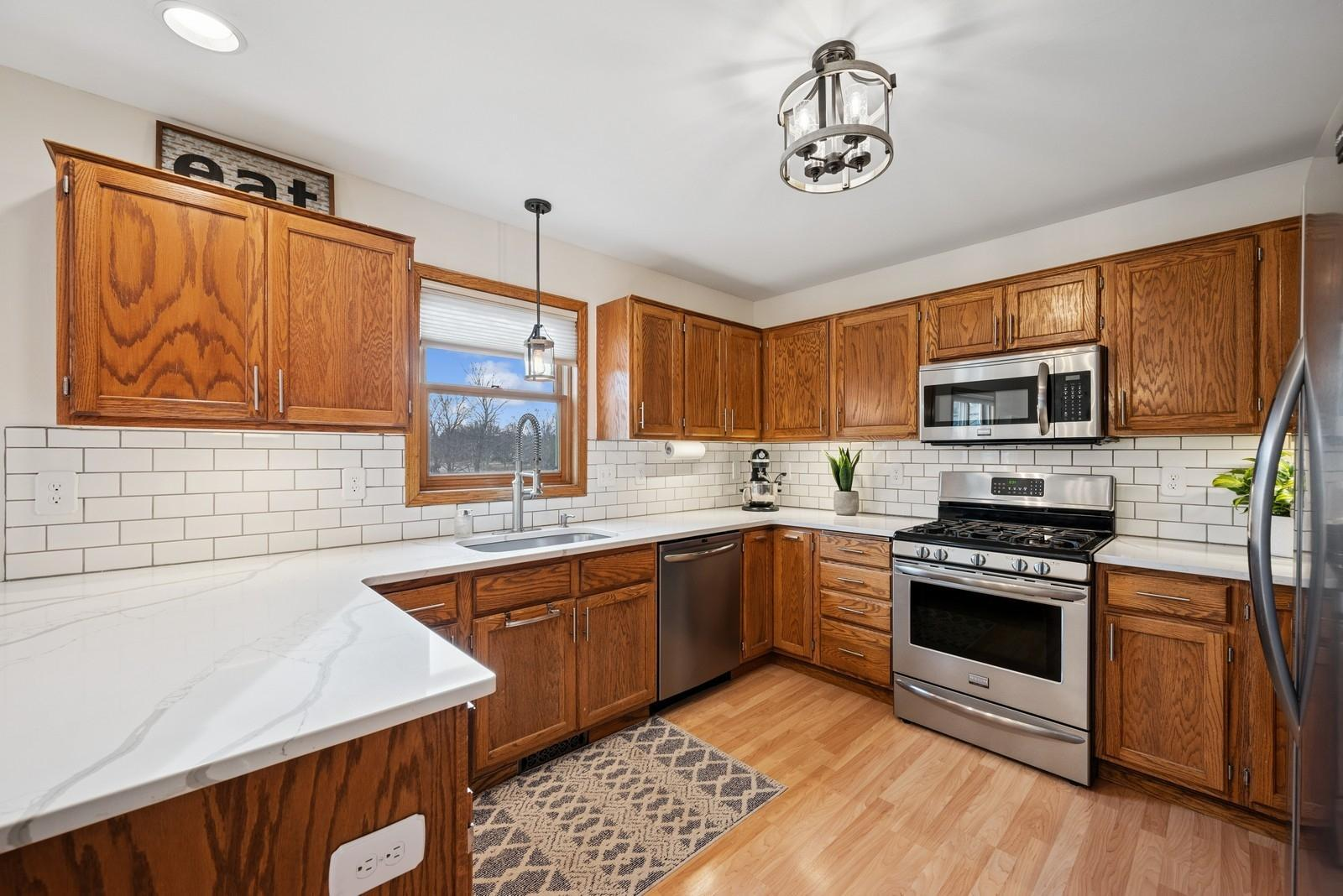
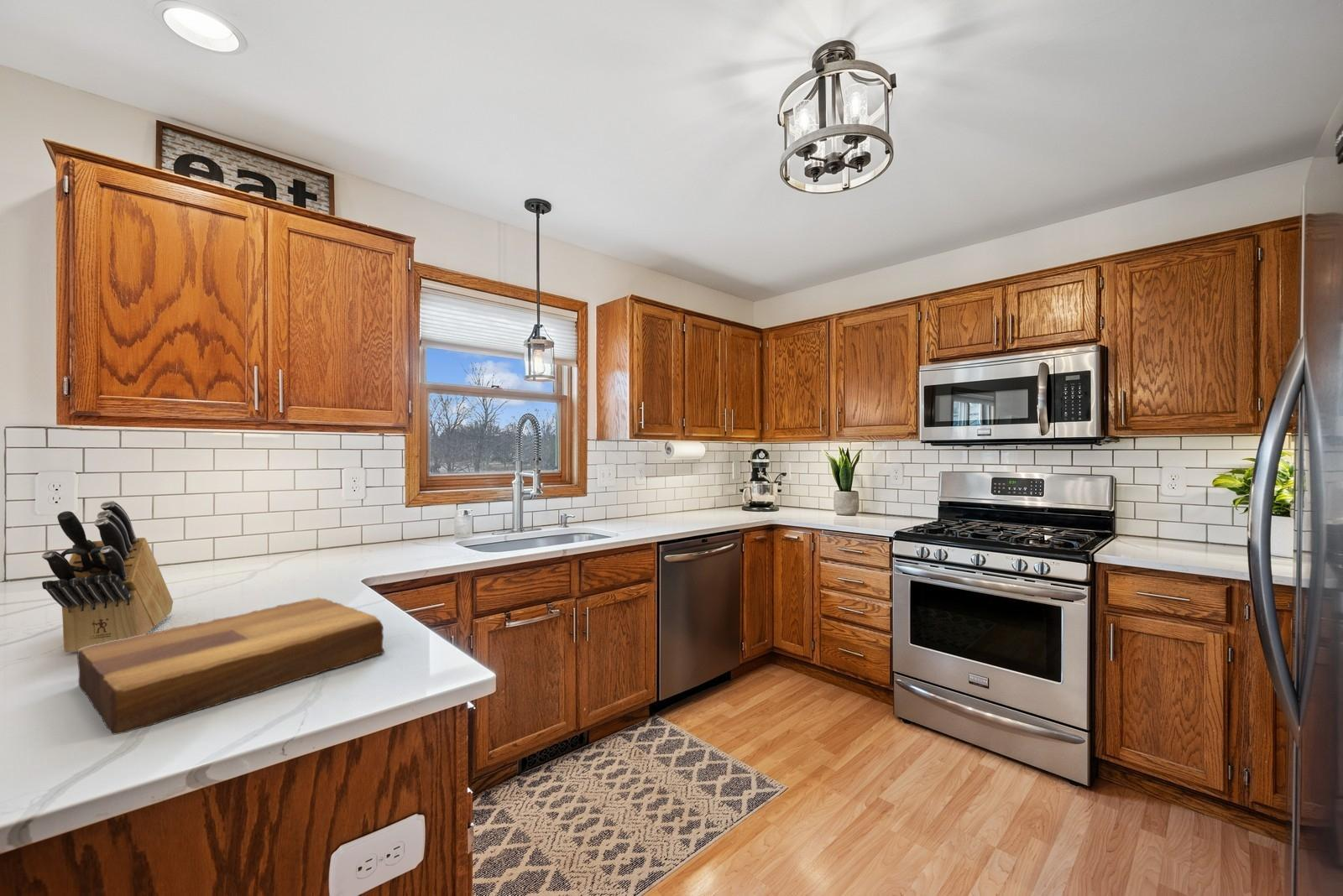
+ cutting board (243, 649)
+ knife block (114, 567)
